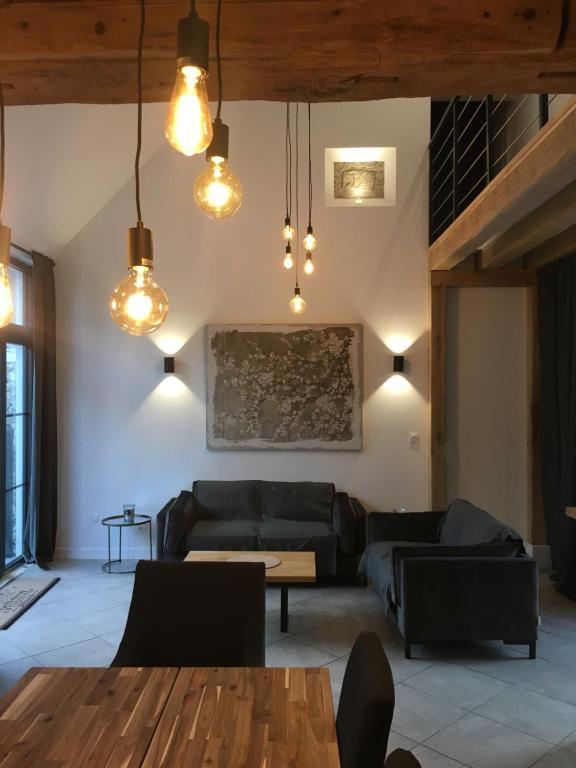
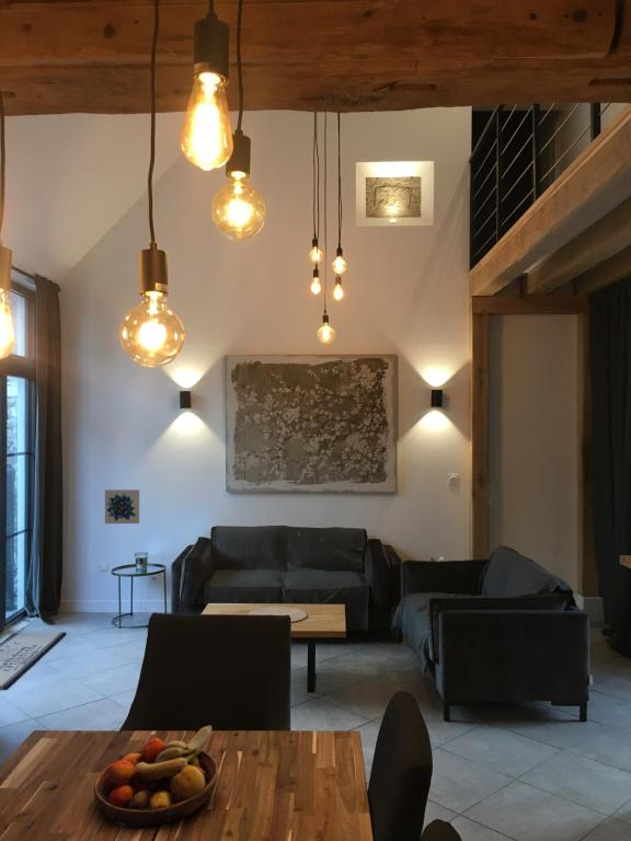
+ wall art (122, 506)
+ fruit bowl (158, 770)
